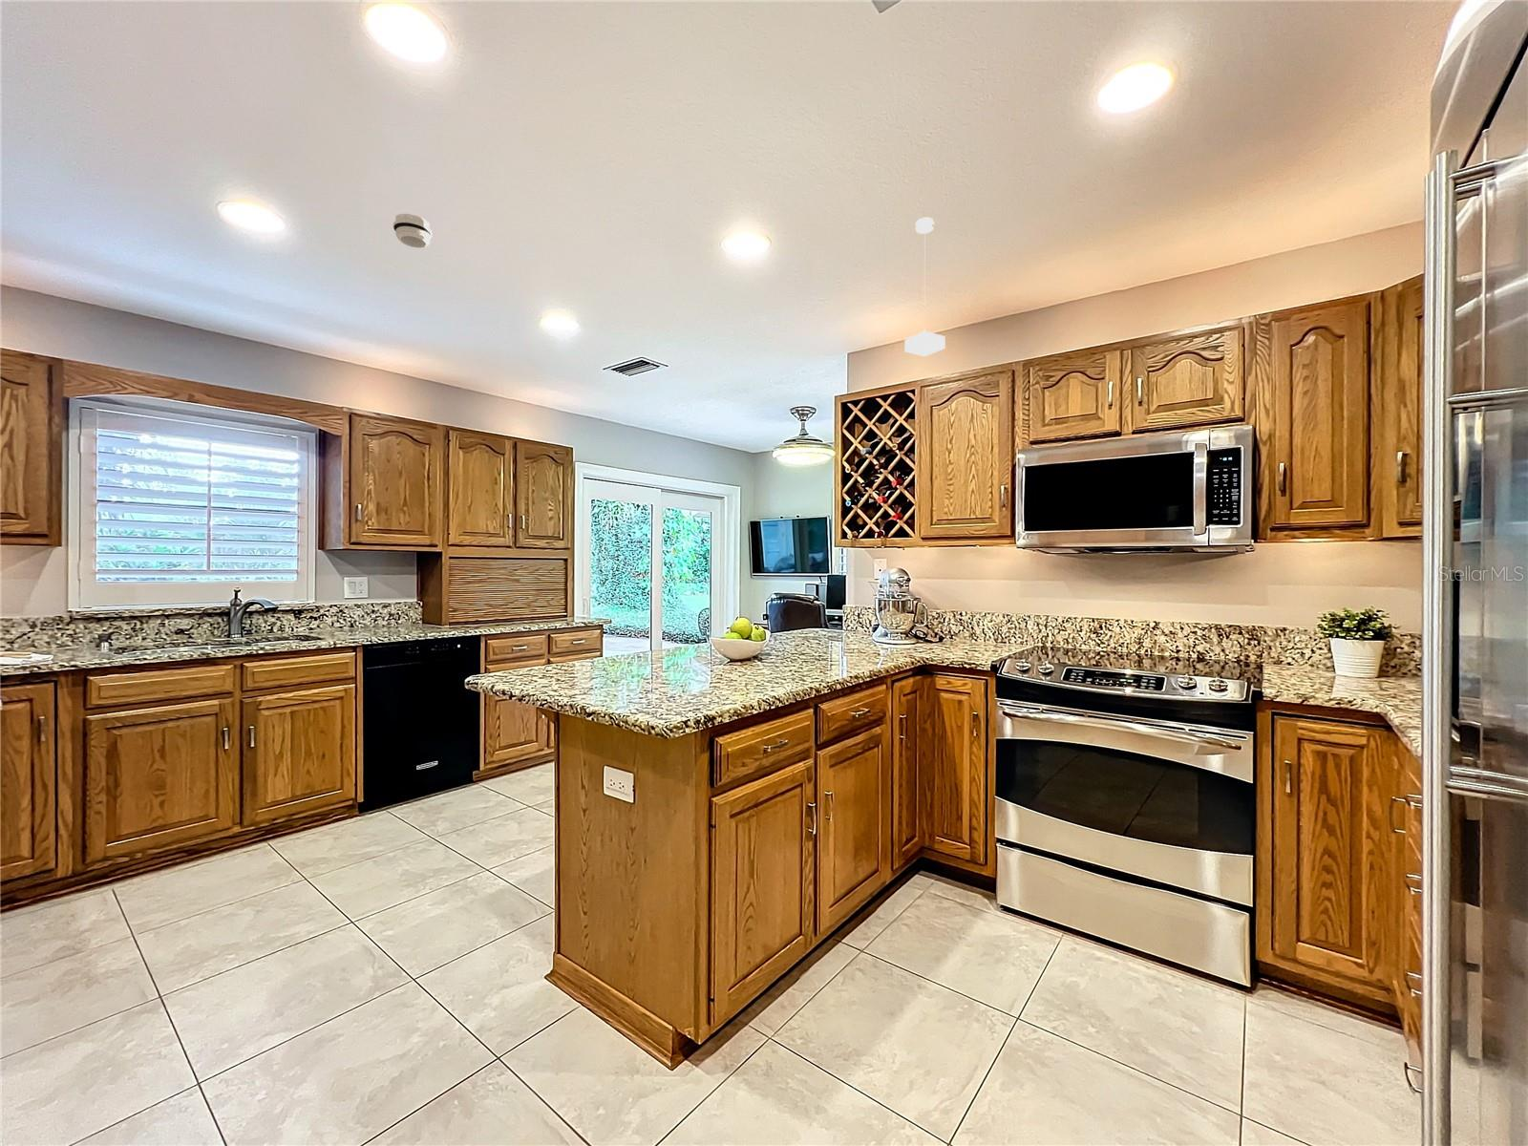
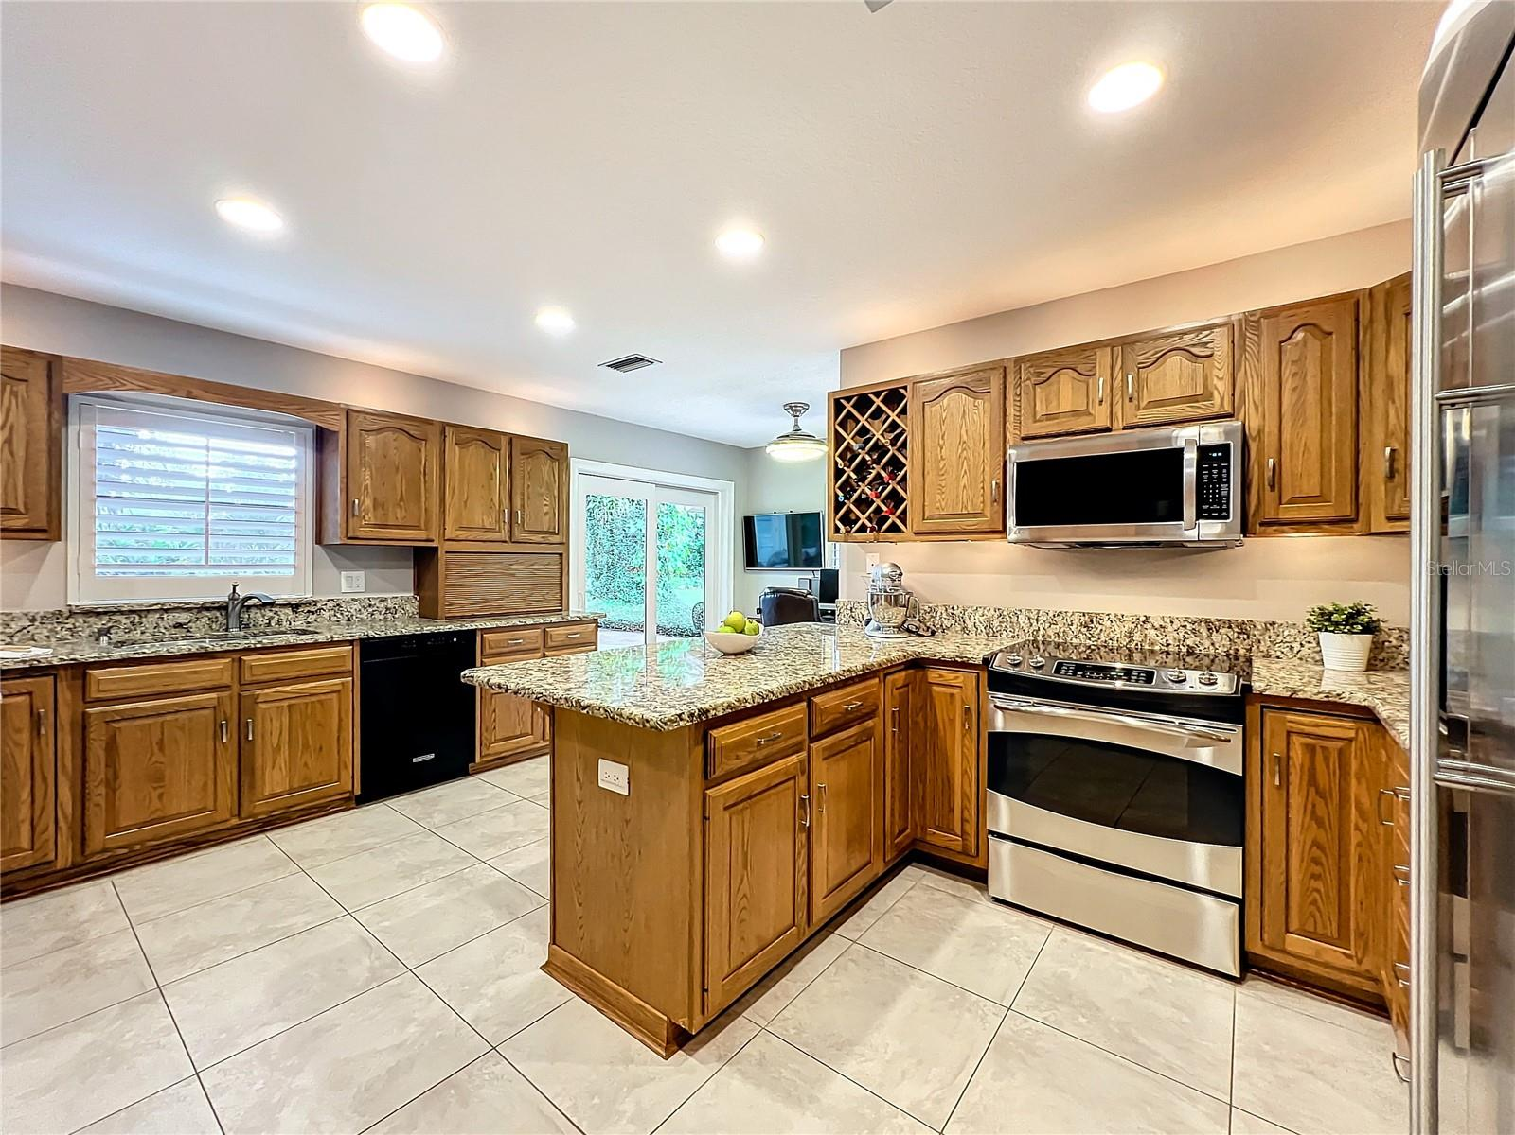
- smoke detector (413, 231)
- pendant lamp (924, 285)
